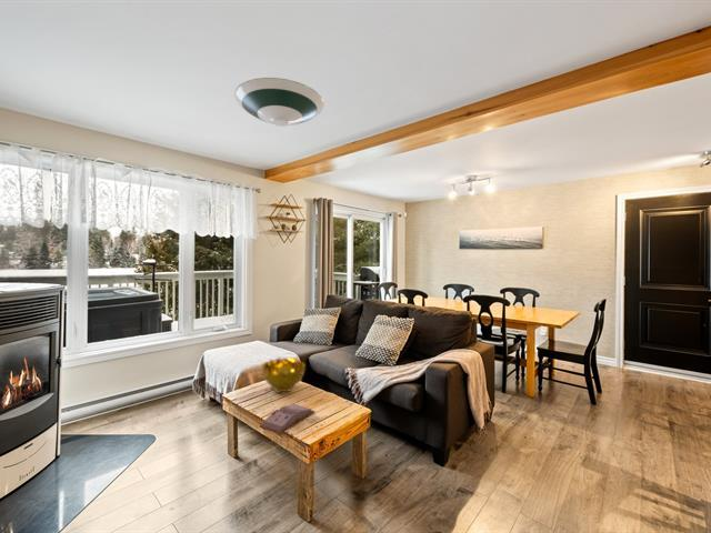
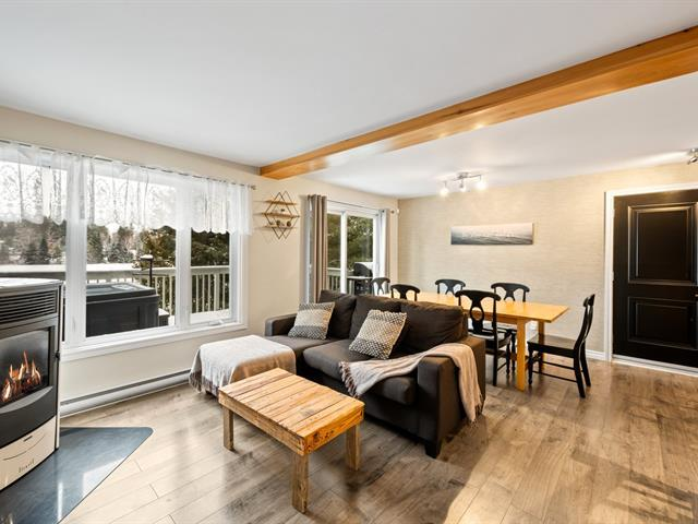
- hardback book (288, 415)
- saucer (280, 112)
- decorative bowl (283, 375)
